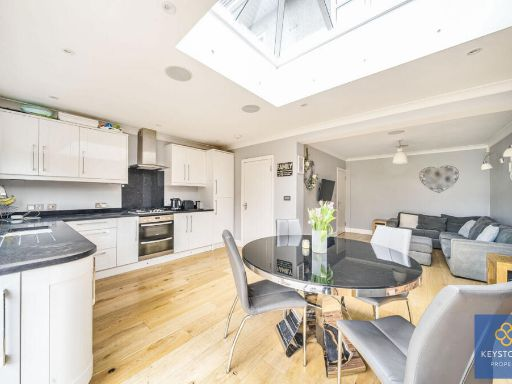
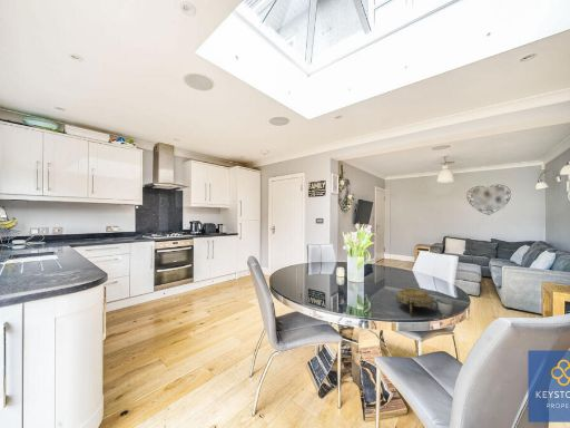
+ decorative bowl (410, 299)
